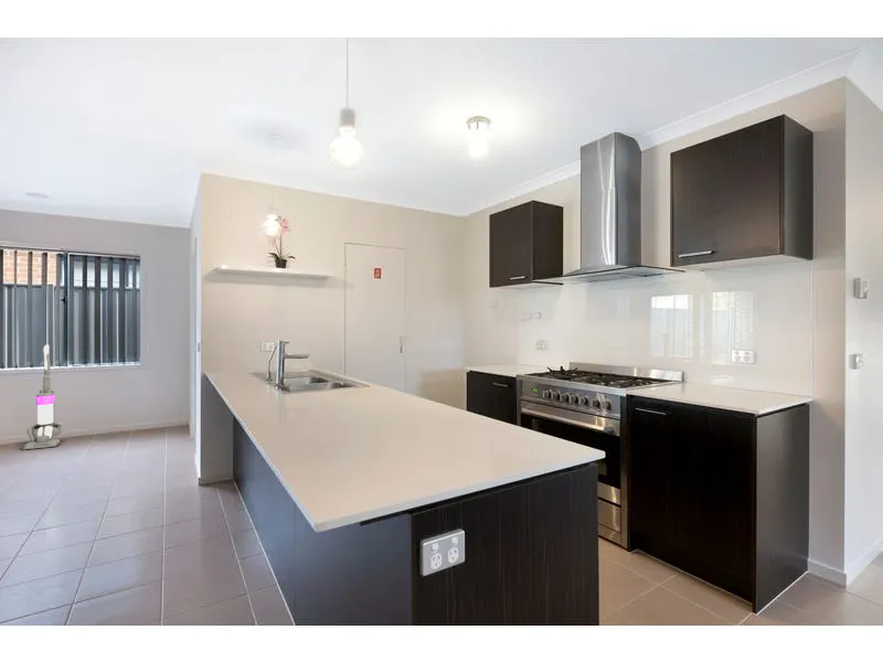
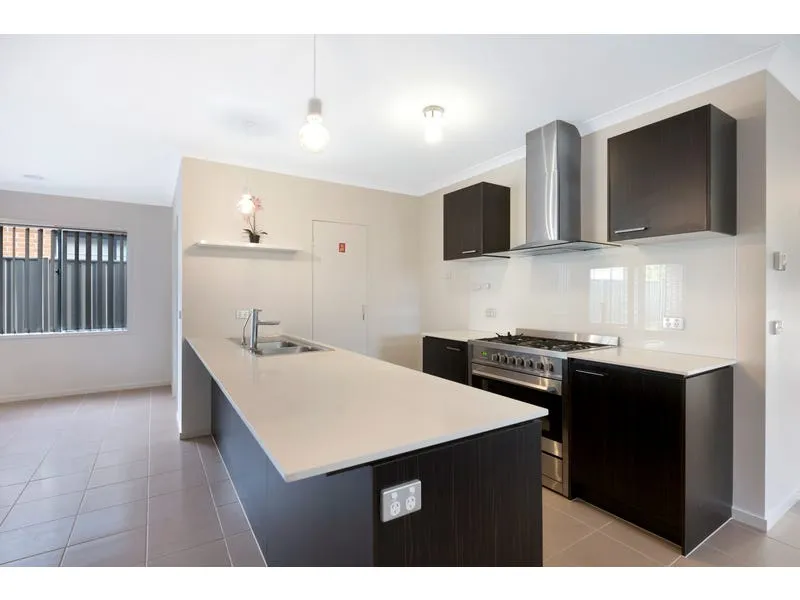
- vacuum cleaner (44, 394)
